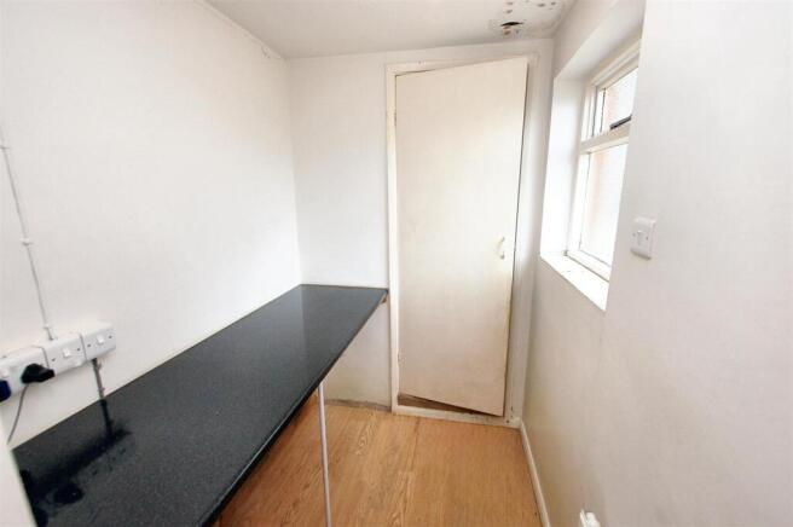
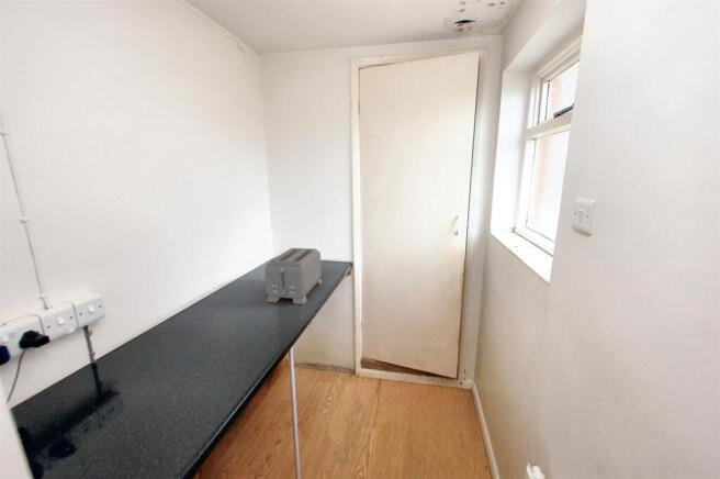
+ toaster (294, 274)
